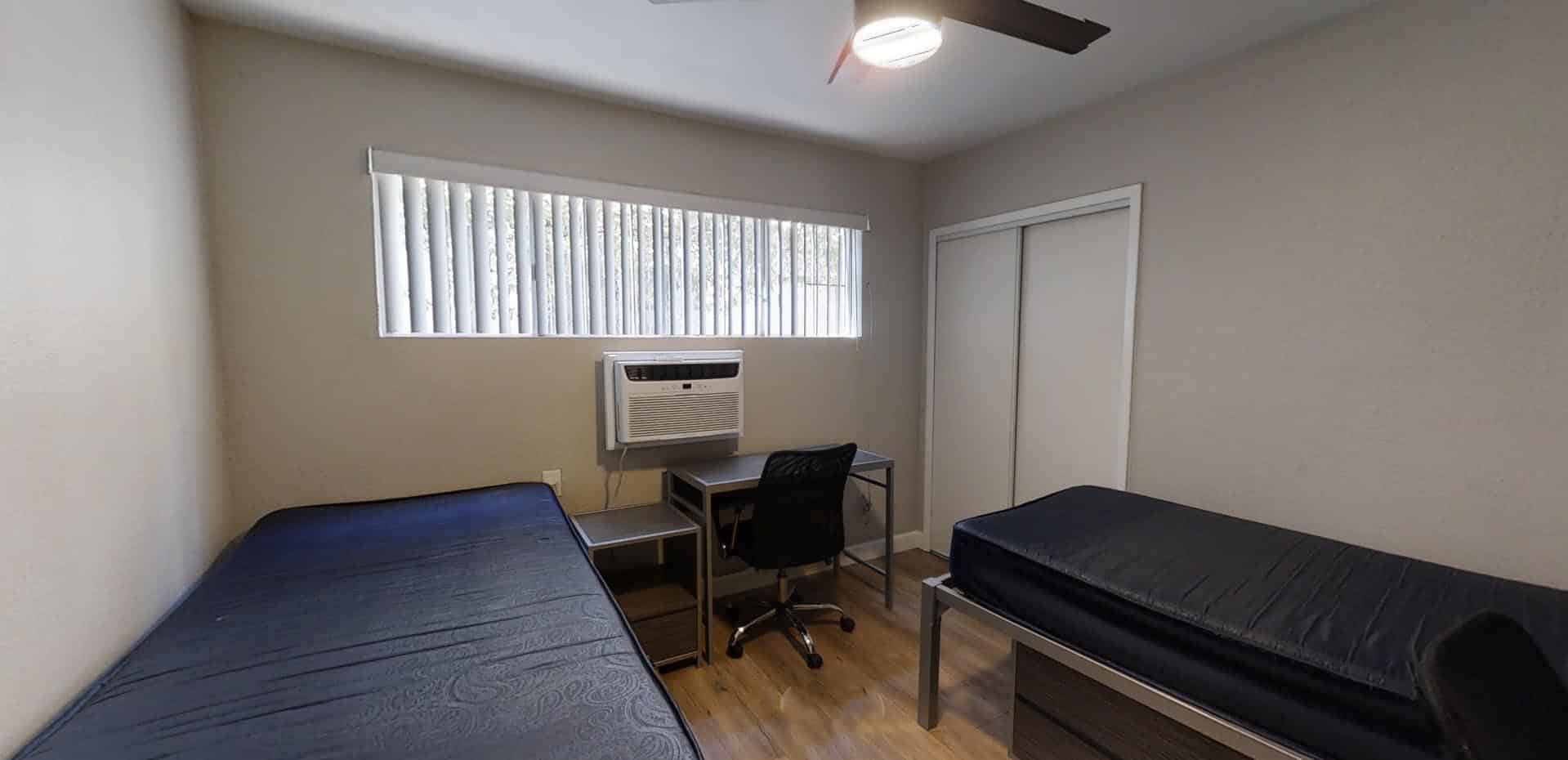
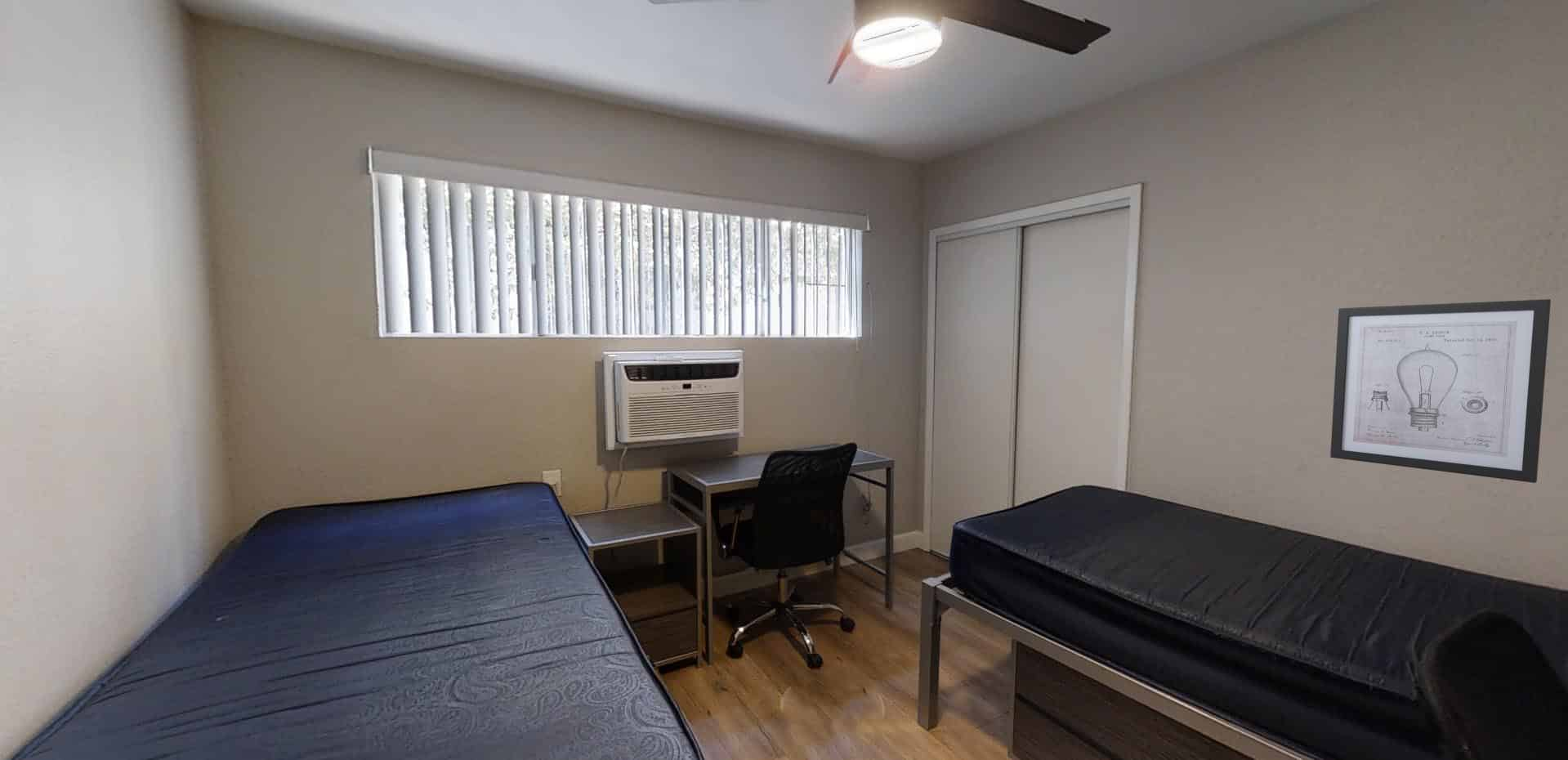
+ wall art (1428, 387)
